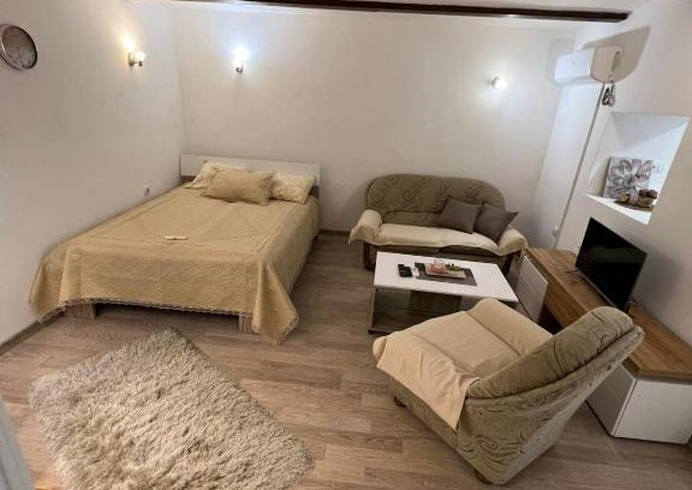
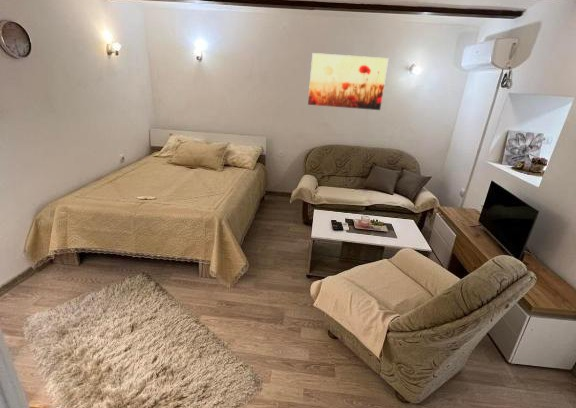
+ wall art (346, 82)
